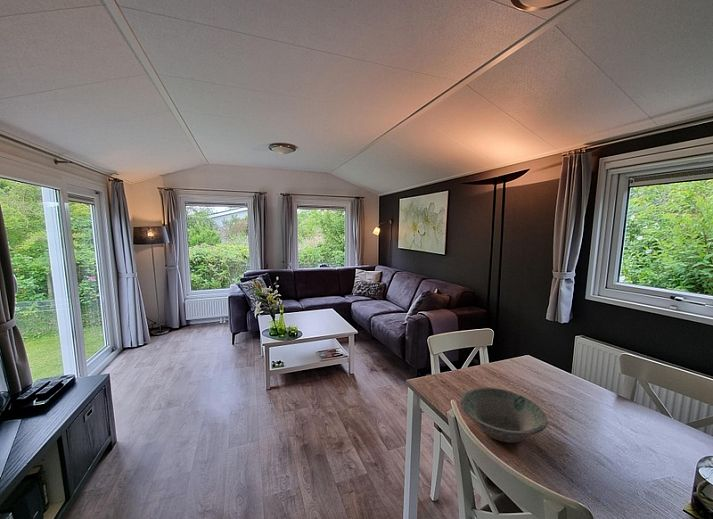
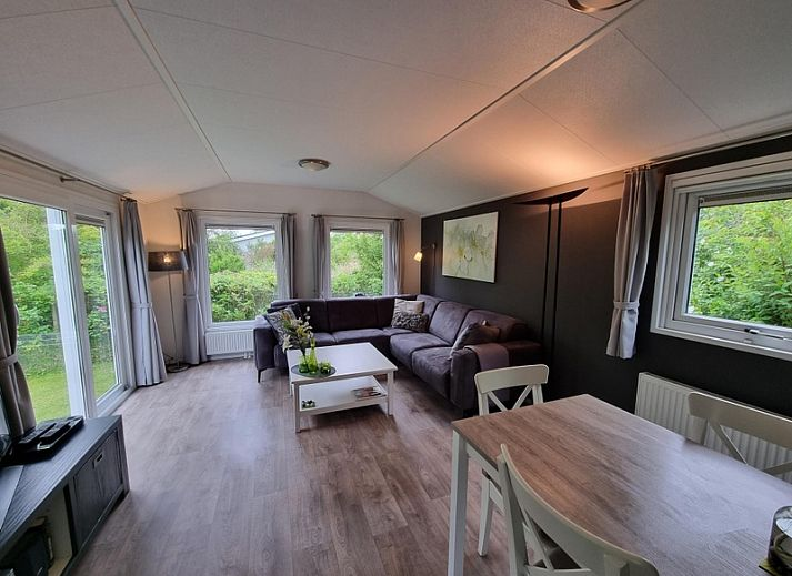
- bowl (501, 418)
